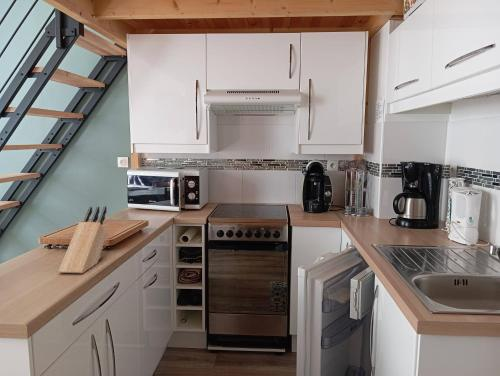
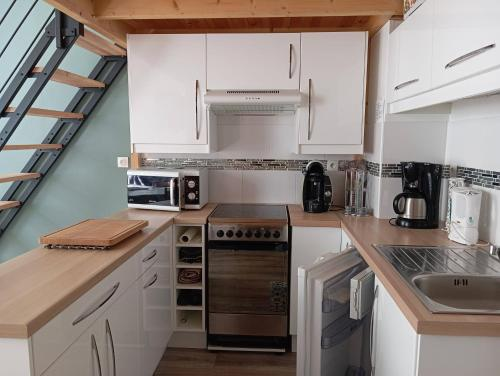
- knife block (86, 236)
